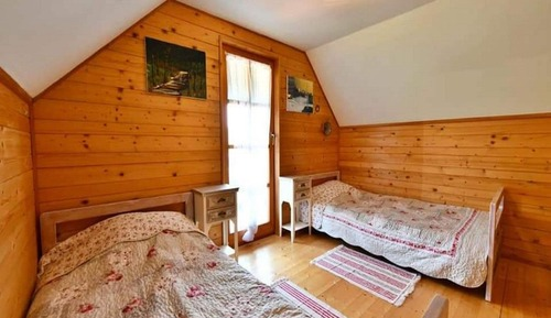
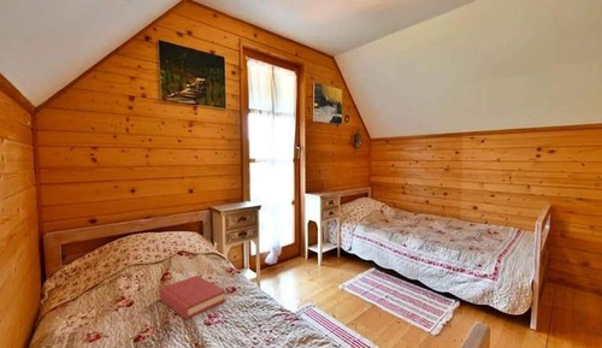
+ hardback book (191, 294)
